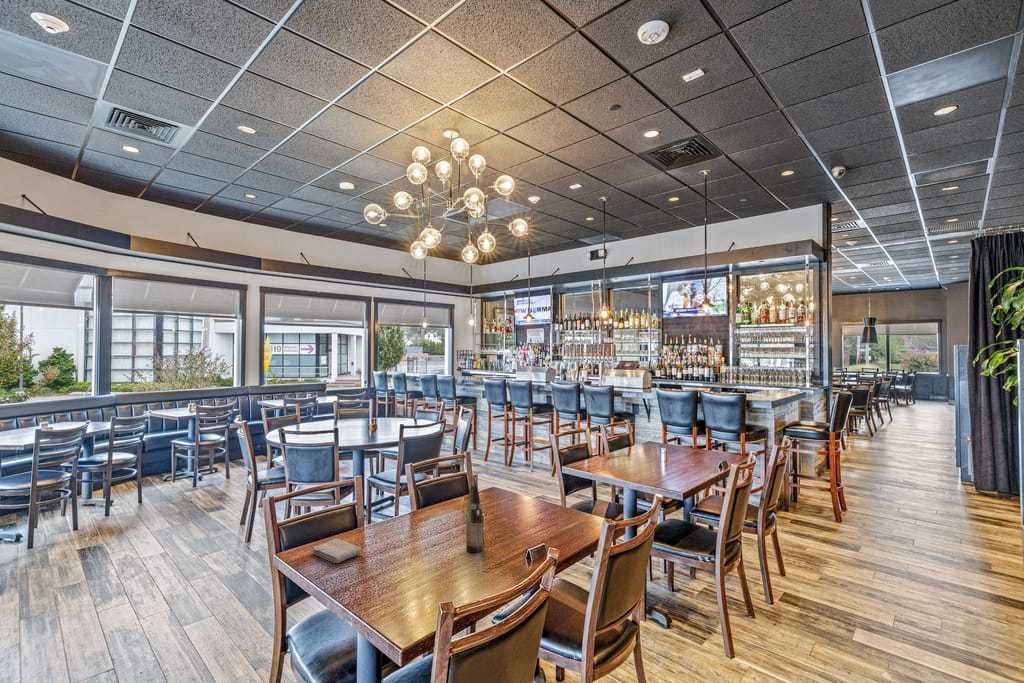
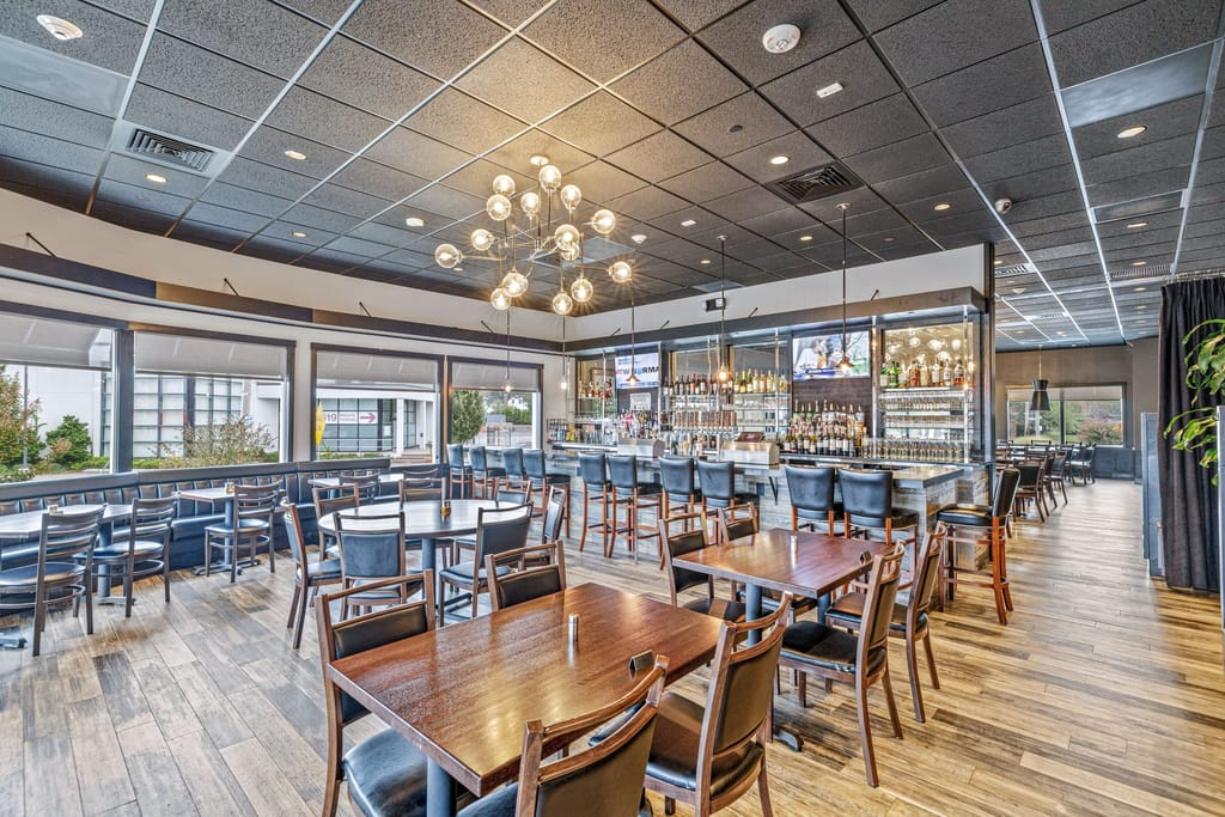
- wine bottle (474, 511)
- washcloth (336, 549)
